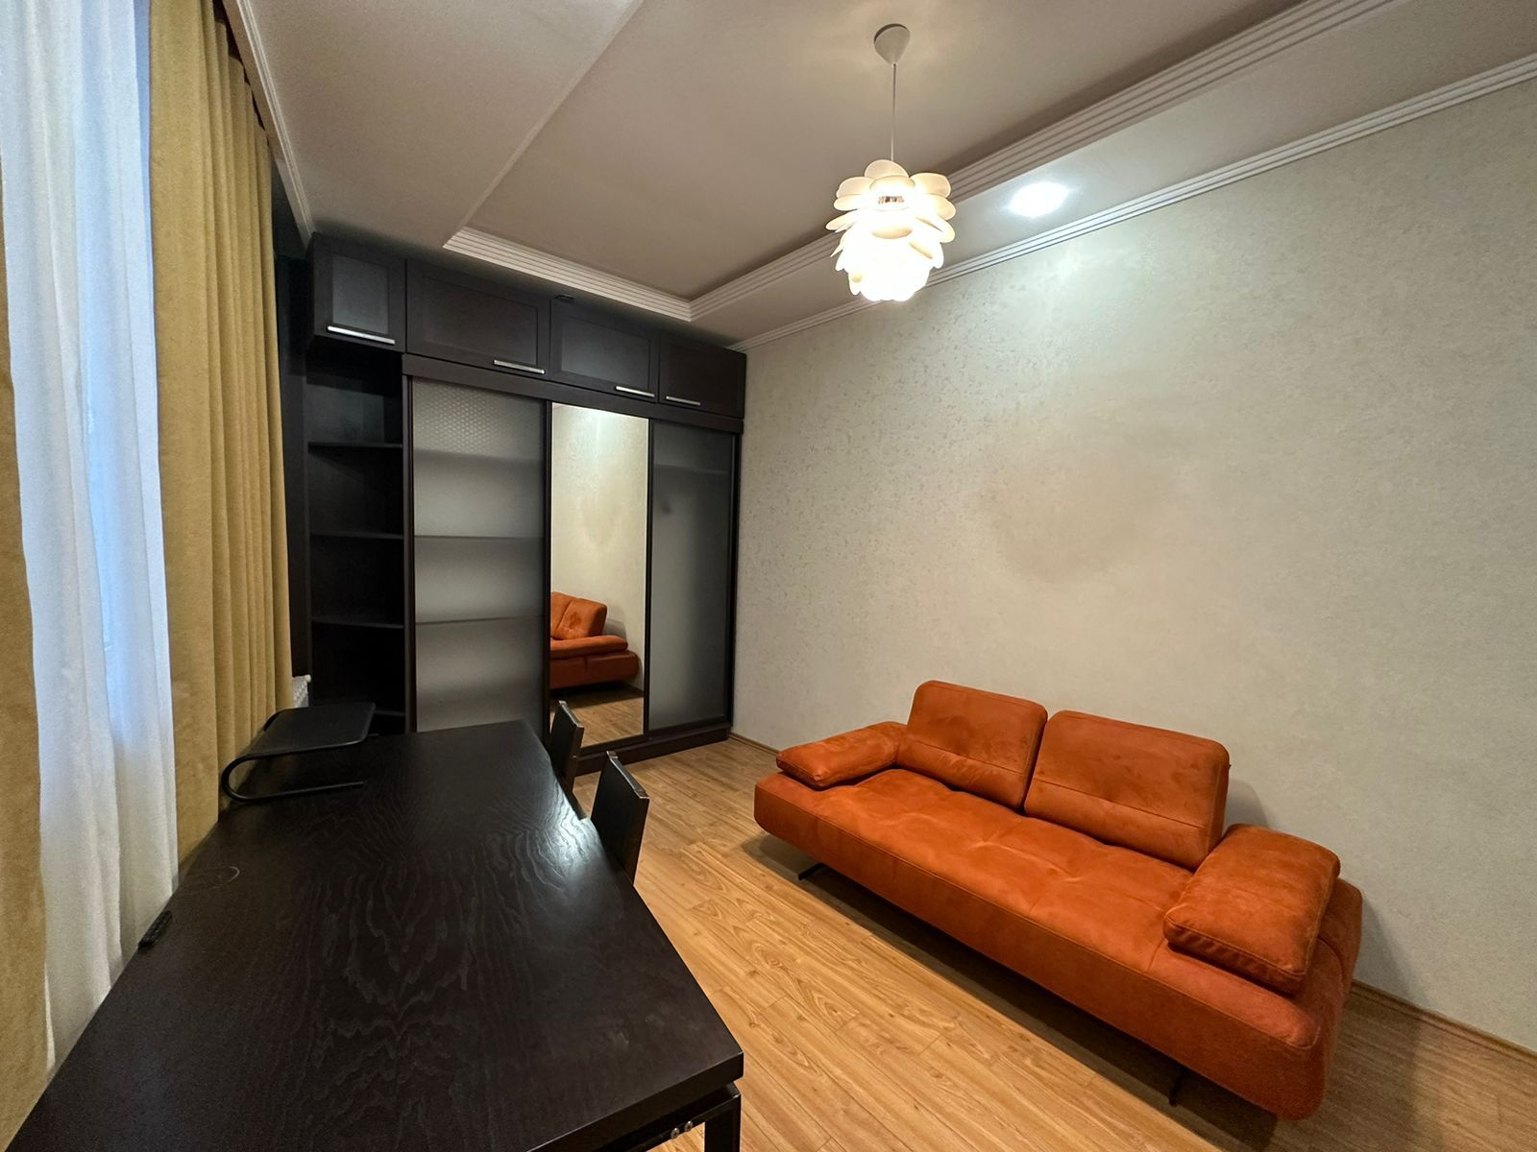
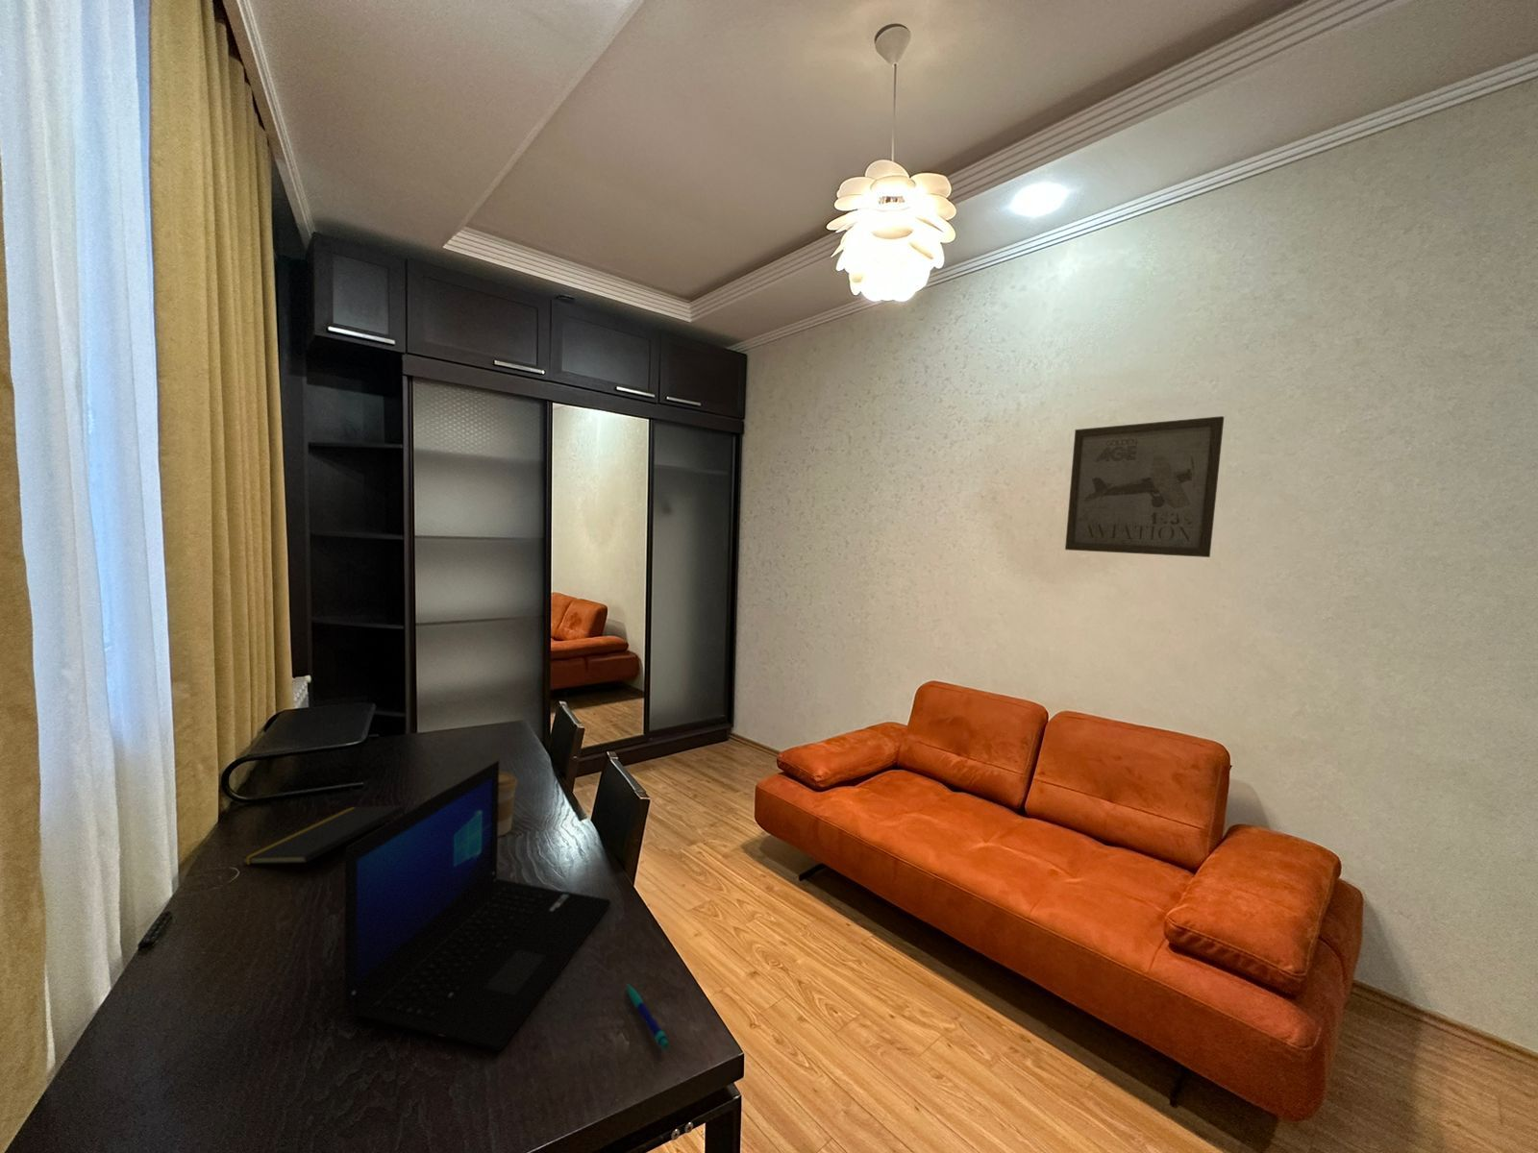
+ pen (645, 1011)
+ laptop (497, 880)
+ wall art (1137, 488)
+ coffee cup (498, 802)
+ notepad (328, 832)
